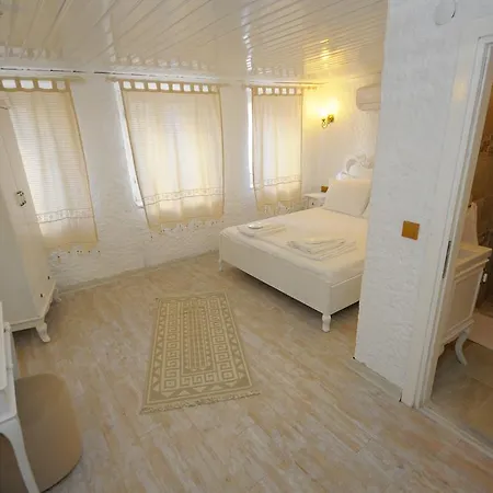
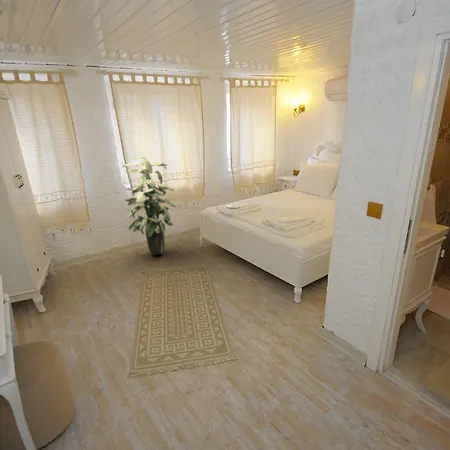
+ indoor plant (149, 206)
